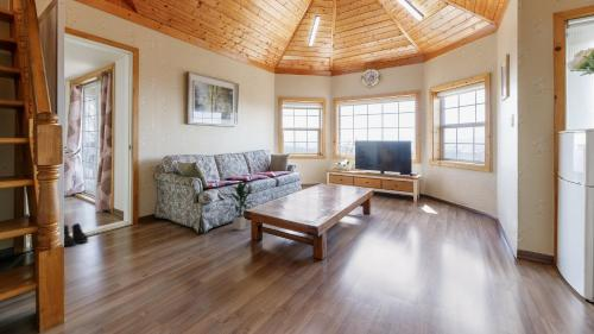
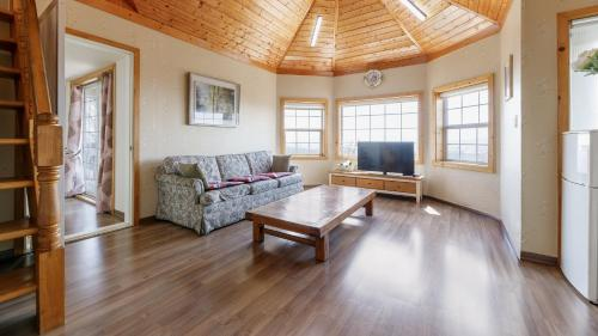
- indoor plant (240, 204)
- boots (72, 233)
